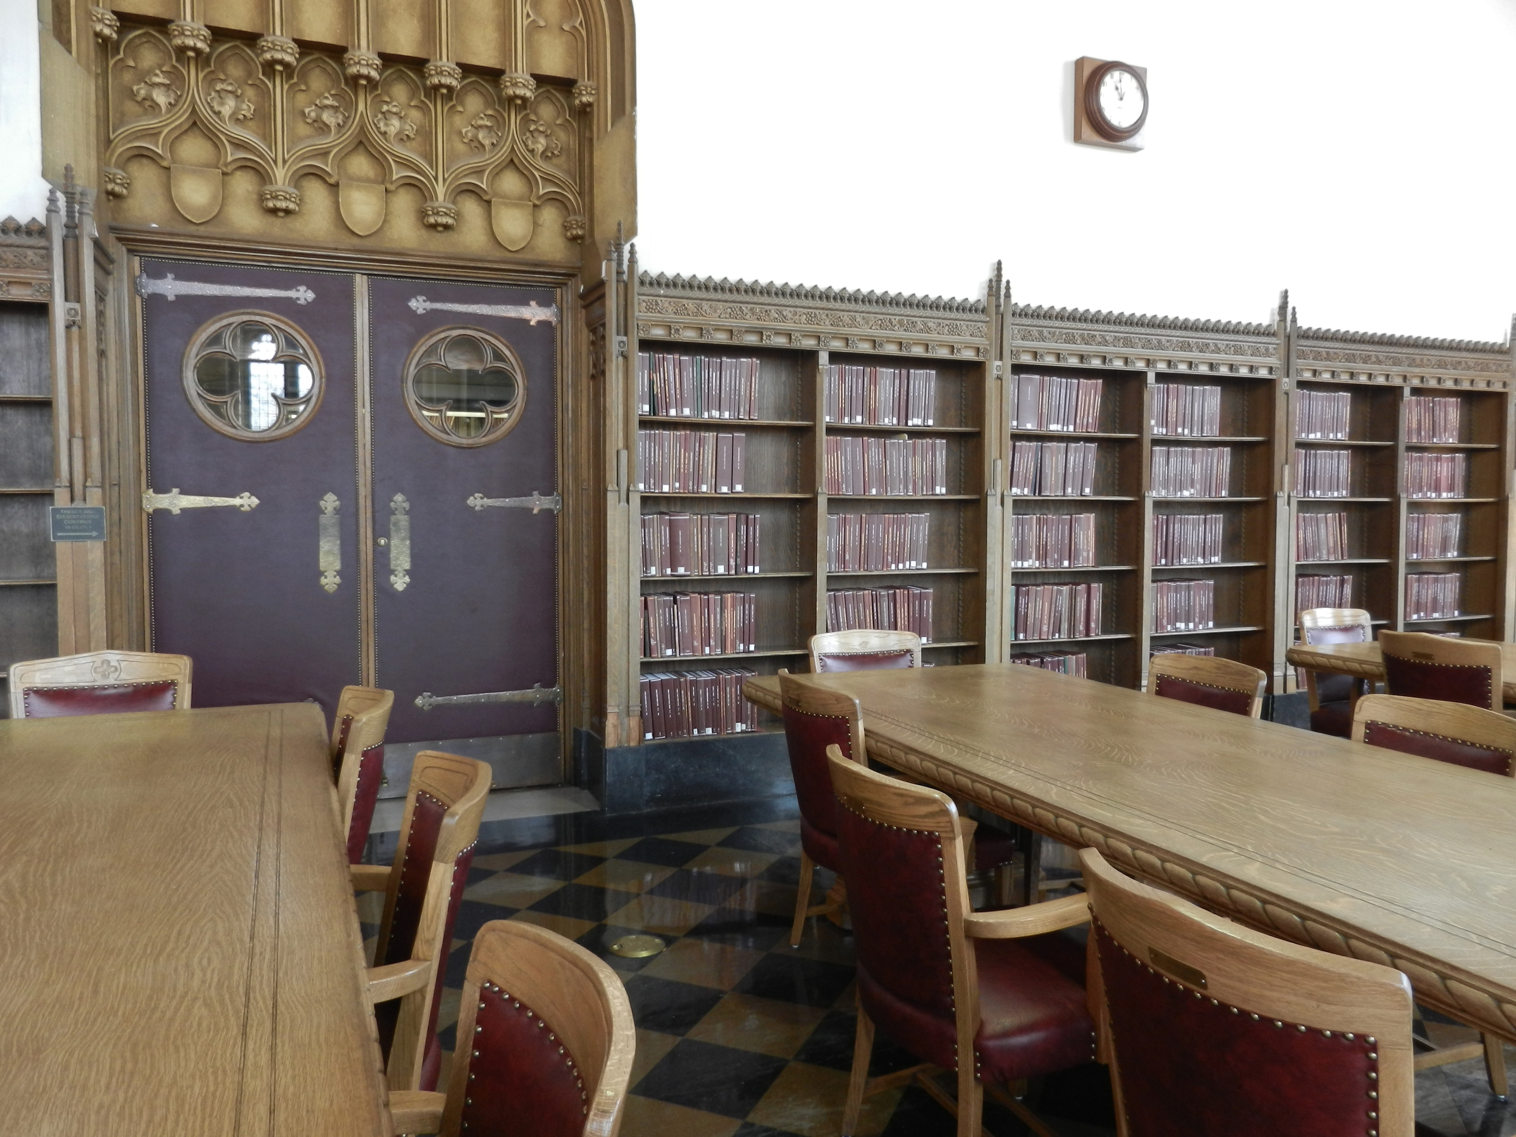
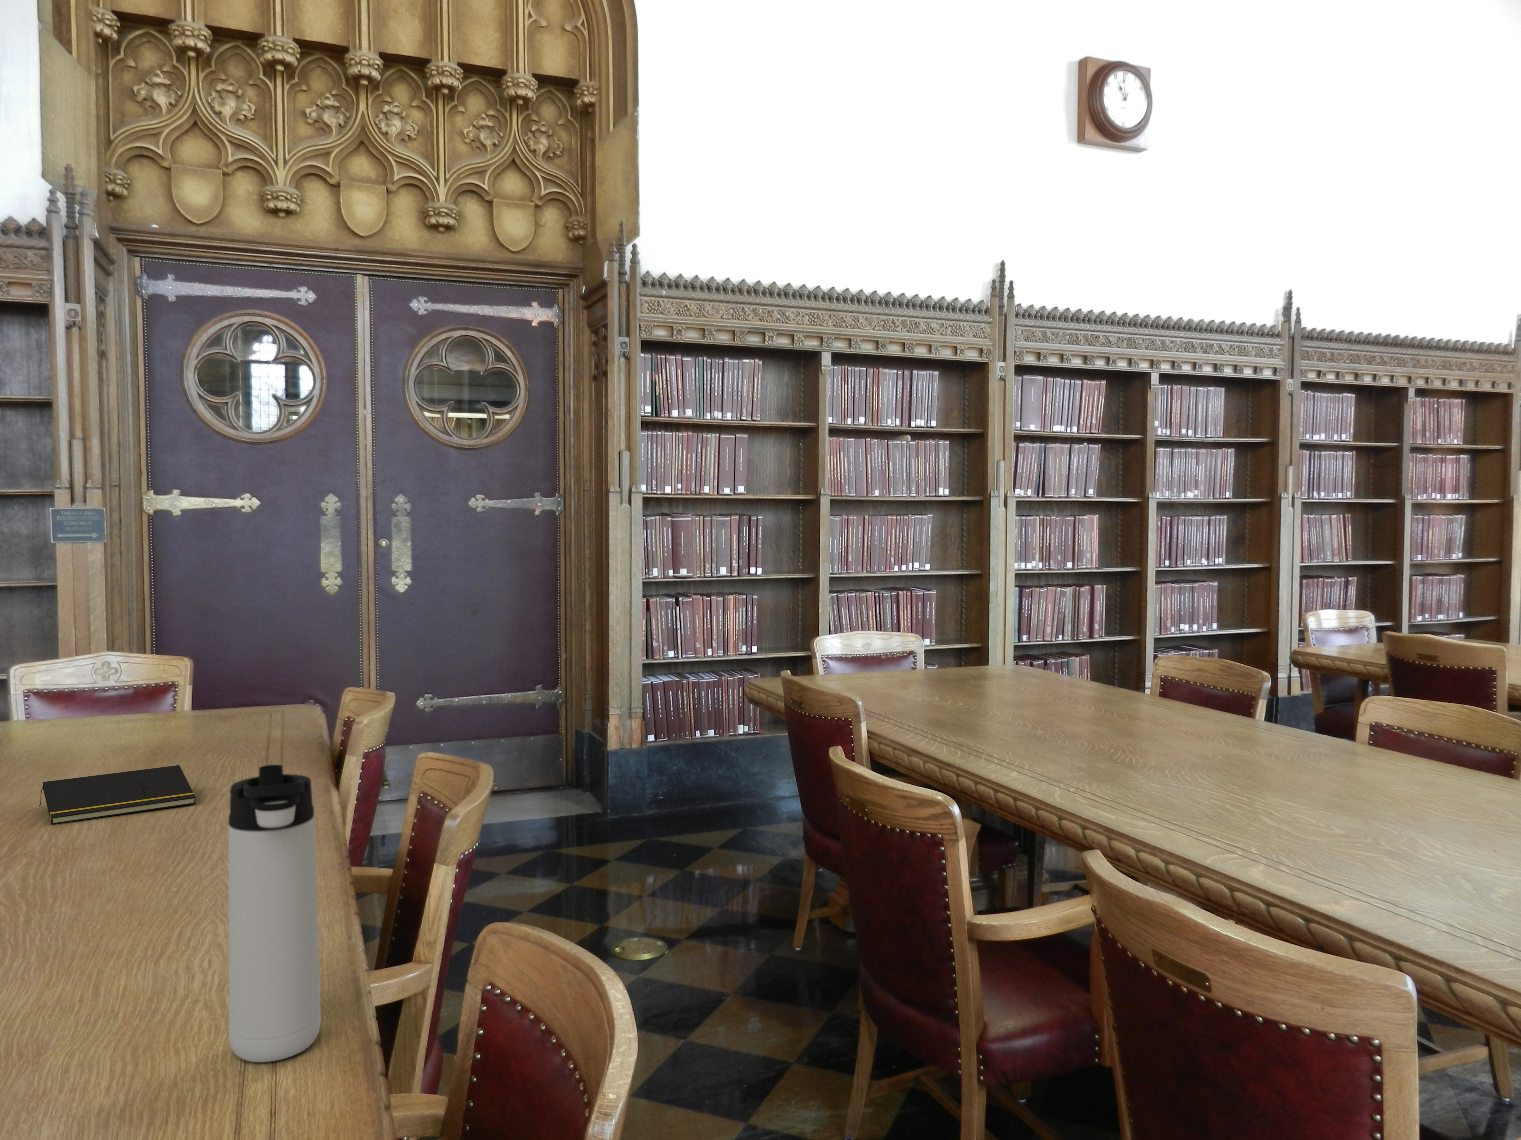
+ thermos bottle (275, 914)
+ notepad (120, 793)
